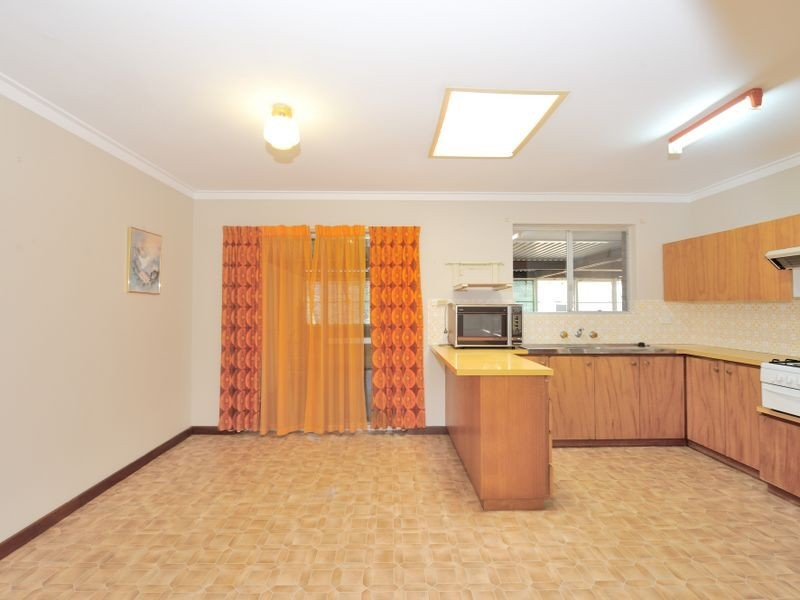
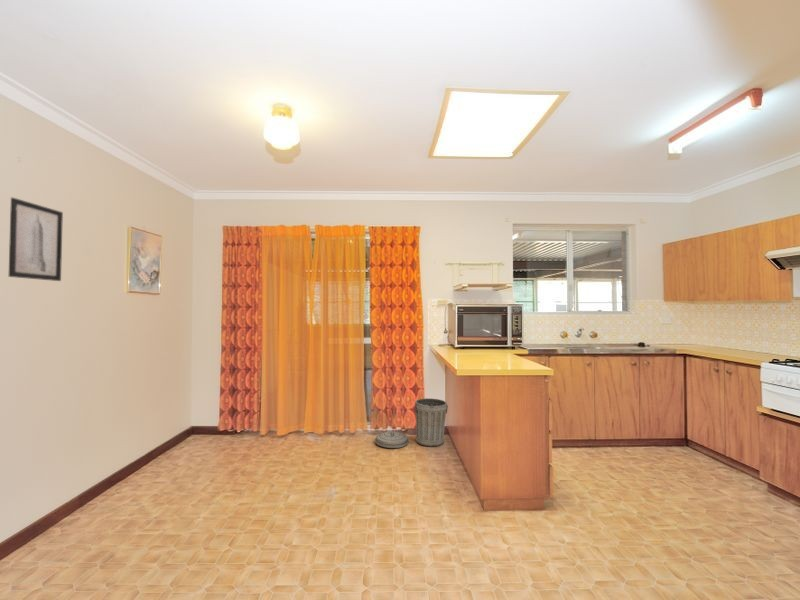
+ trash can (416, 421)
+ wall art (37, 242)
